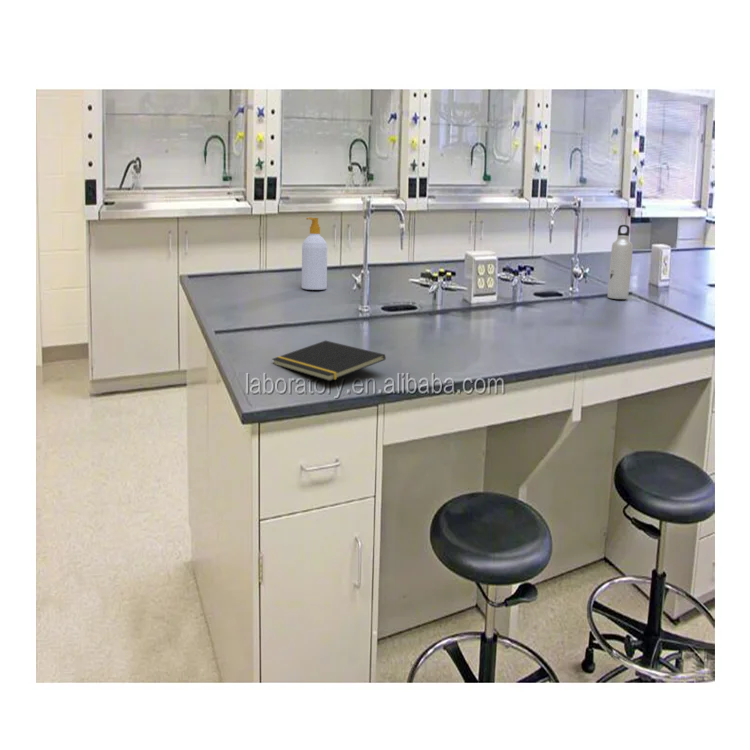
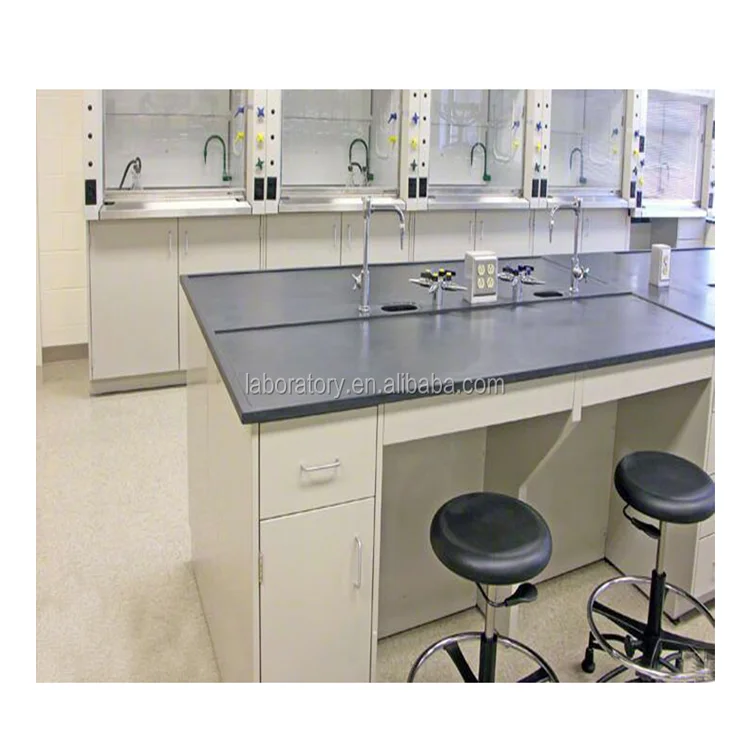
- soap bottle (314, 253)
- water bottle (620, 261)
- notepad (327, 359)
